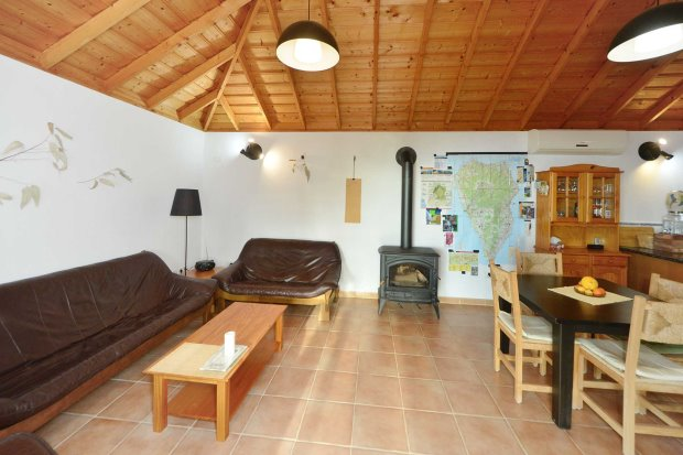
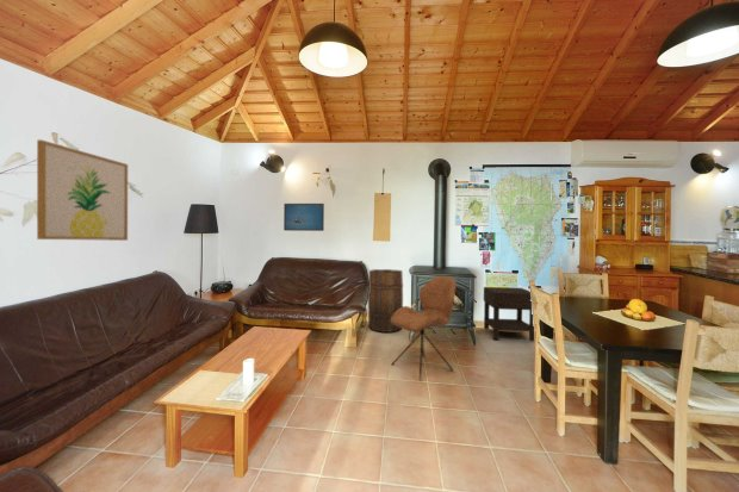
+ wall art (88, 197)
+ wooden barrel (385, 299)
+ chair (426, 322)
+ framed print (303, 217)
+ nightstand (508, 309)
